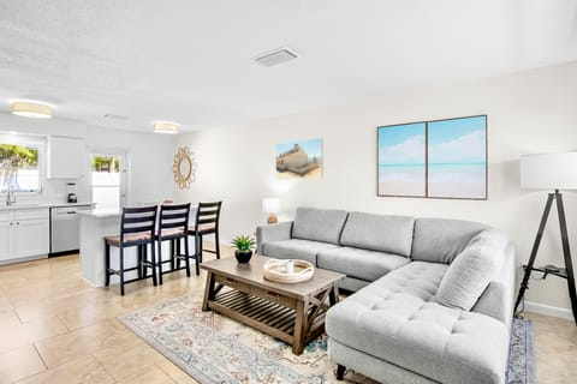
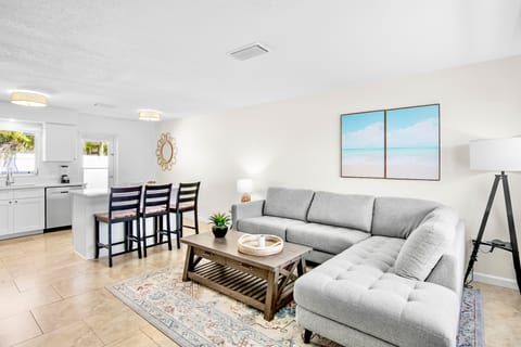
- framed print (297, 160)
